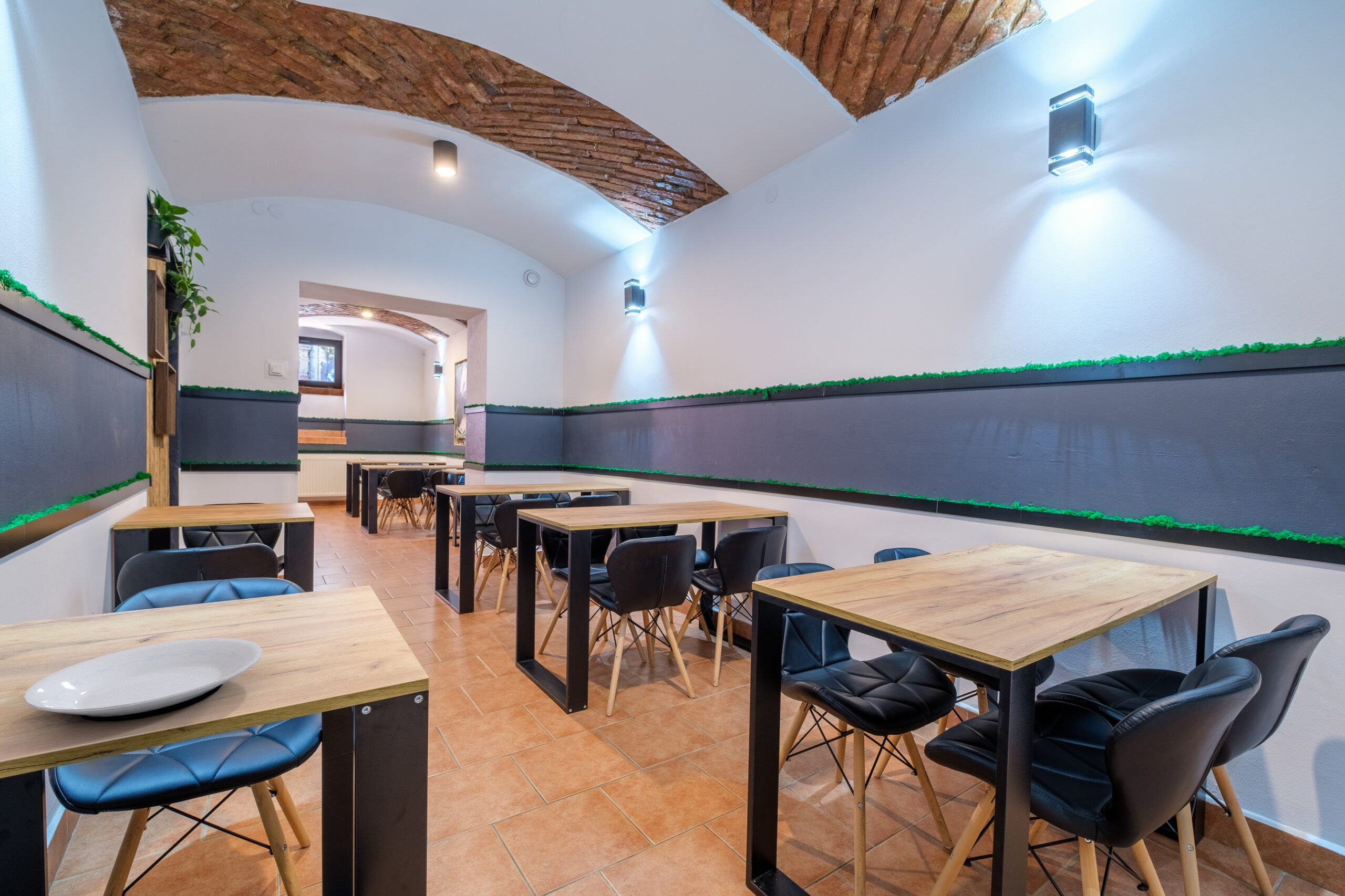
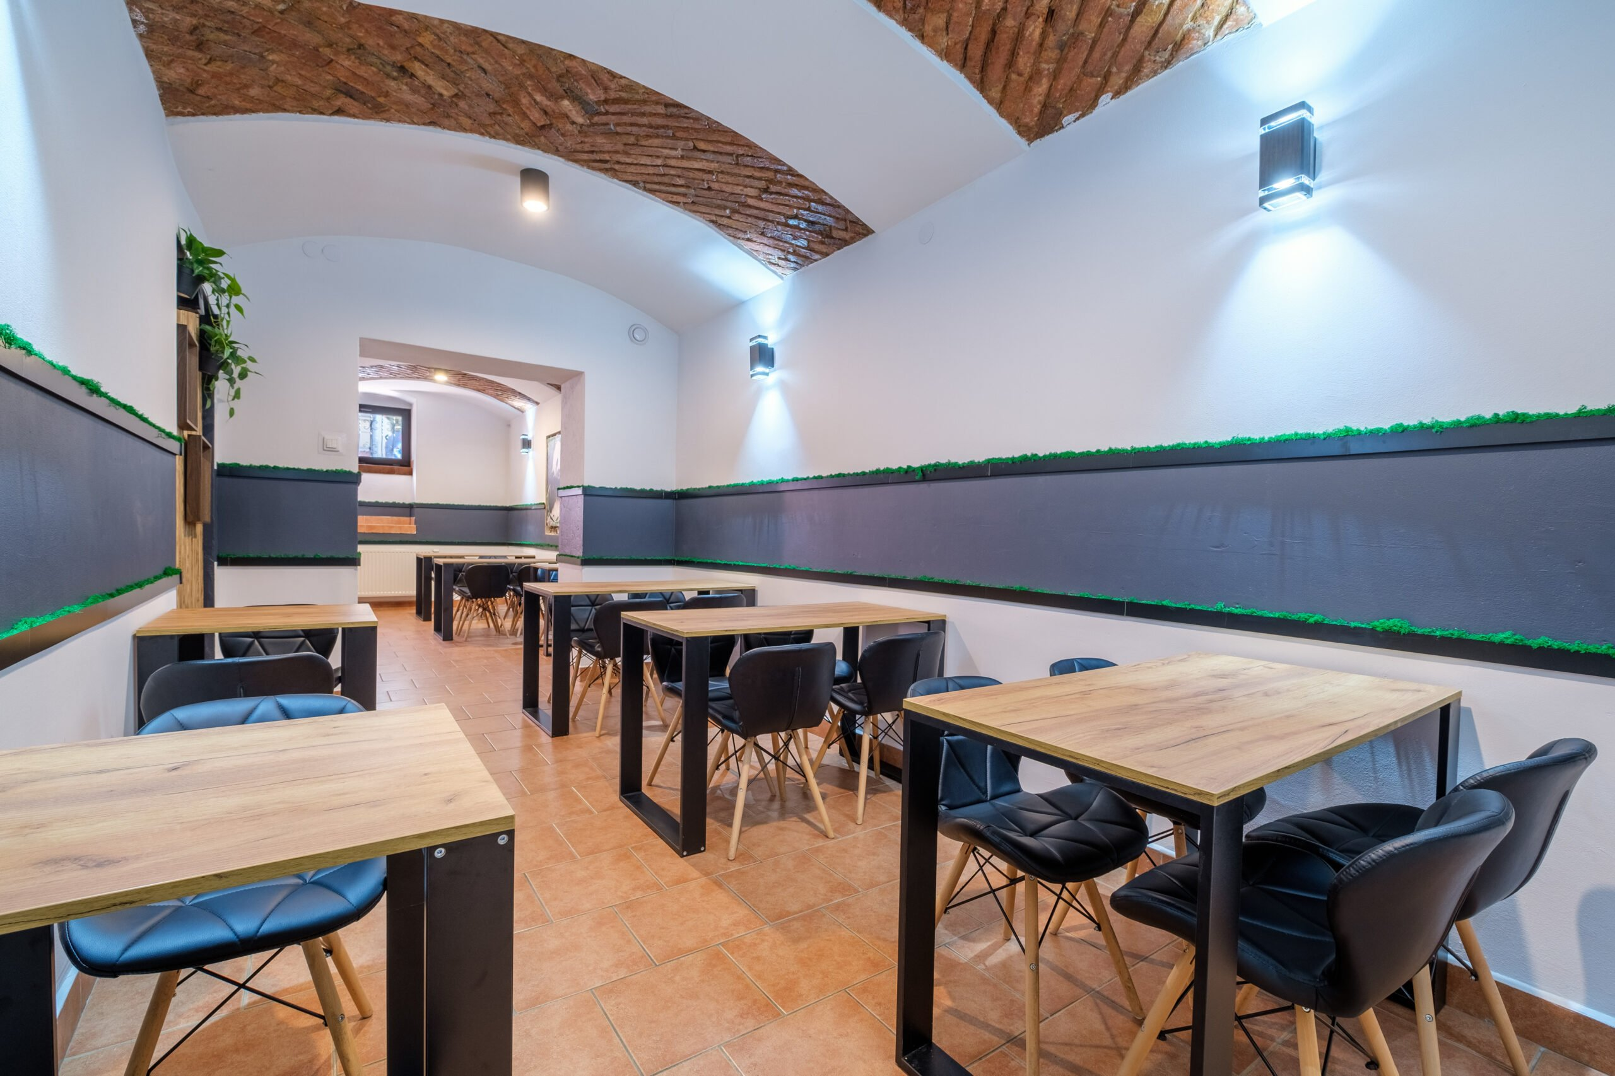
- plate (155, 682)
